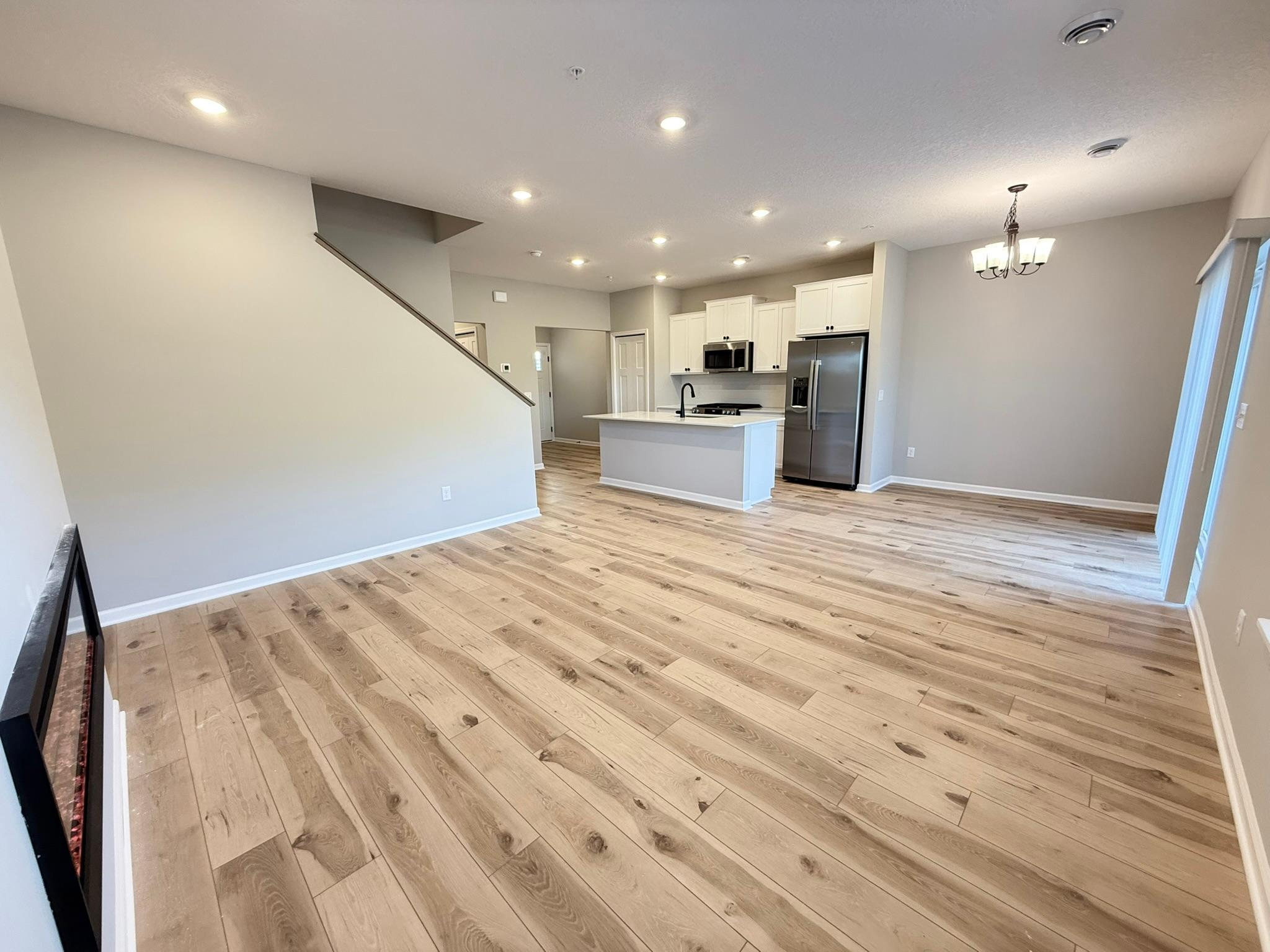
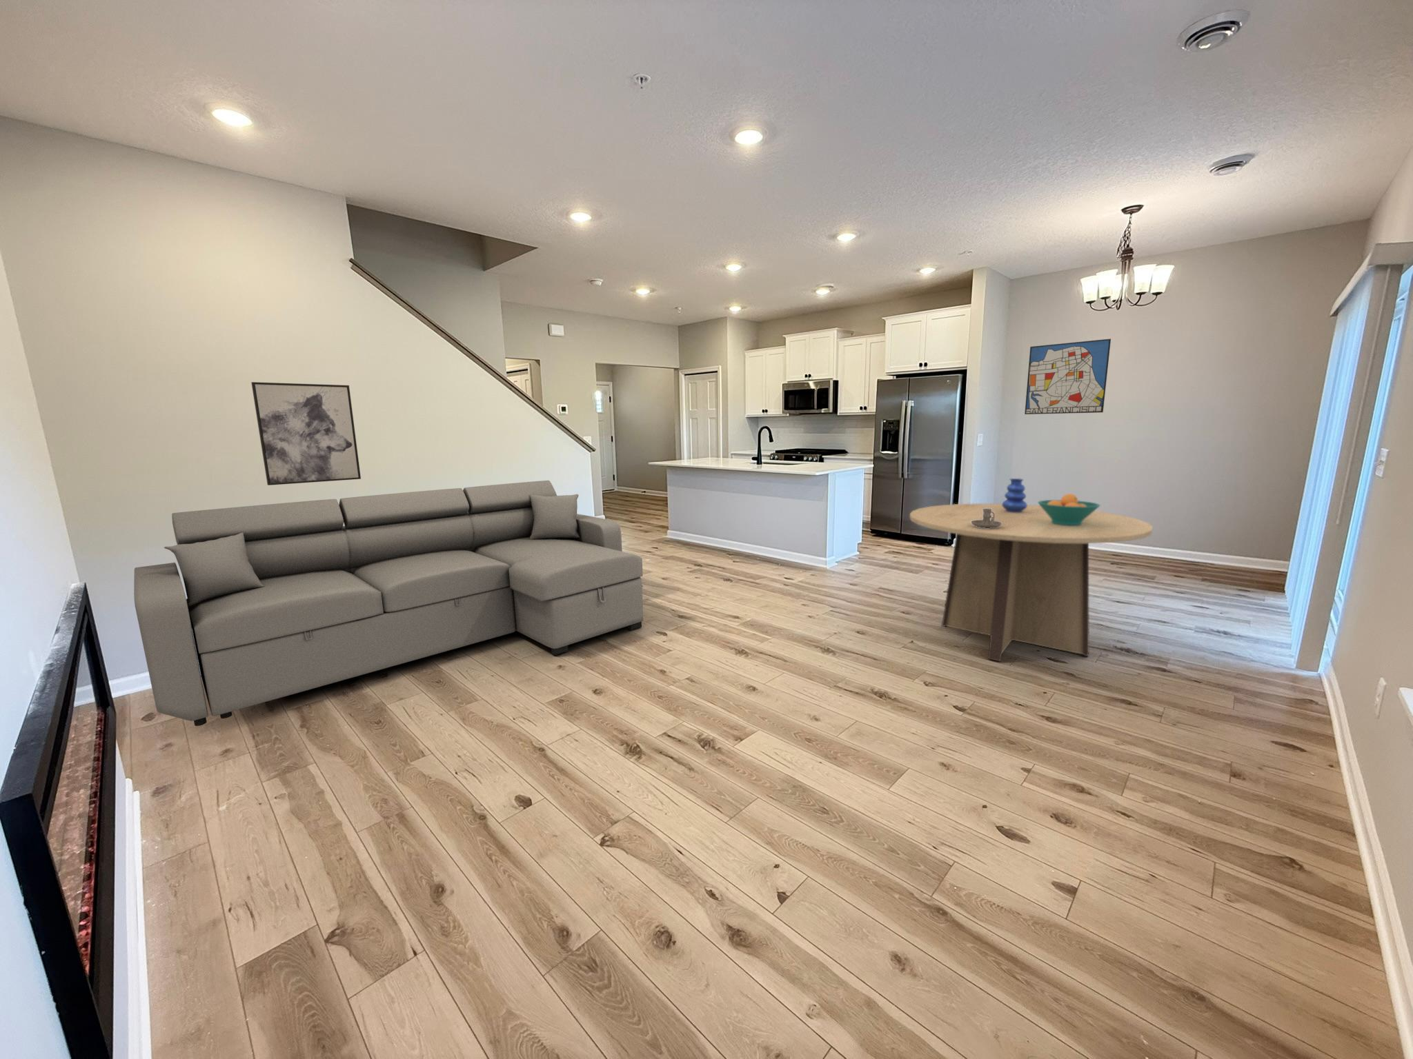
+ fruit bowl (1067, 508)
+ wall art (309, 433)
+ sofa (436, 576)
+ dining table (1015, 580)
+ wall art (1065, 378)
+ candle holder (987, 517)
+ vase (1015, 495)
